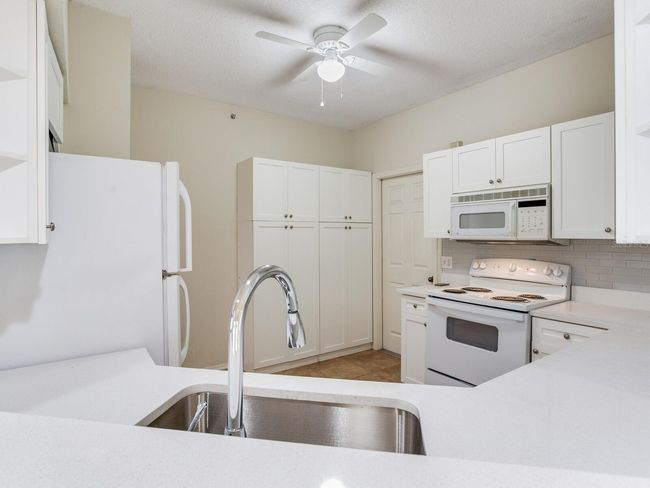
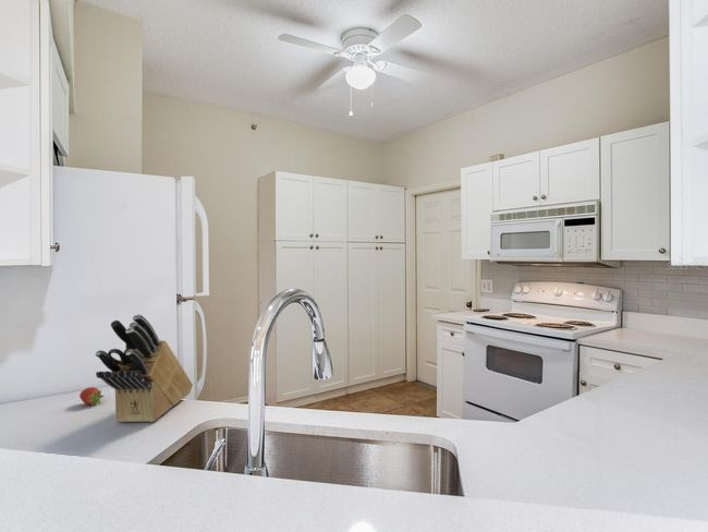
+ fruit (90, 395)
+ knife block (149, 361)
